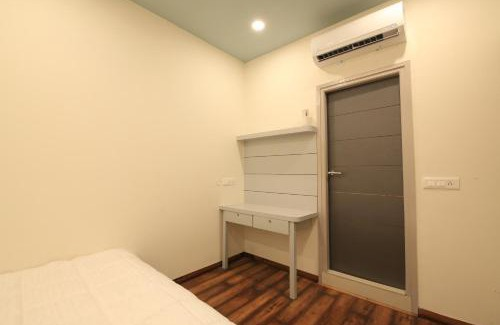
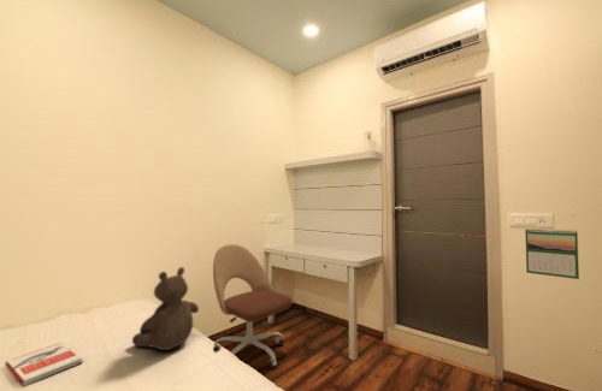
+ calendar (550, 251)
+ teddy bear (164, 306)
+ office chair (249, 300)
+ book (43, 362)
